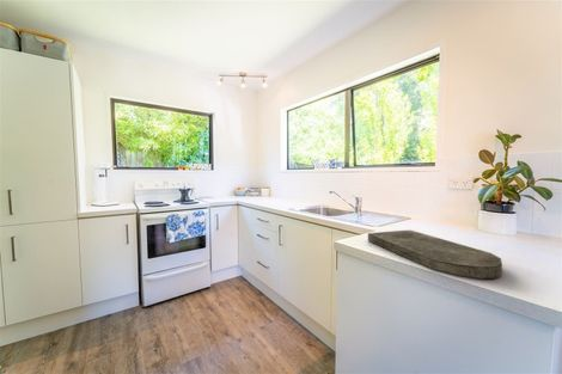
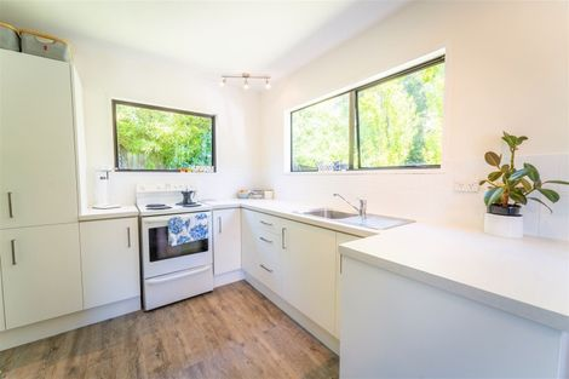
- cutting board (429, 249)
